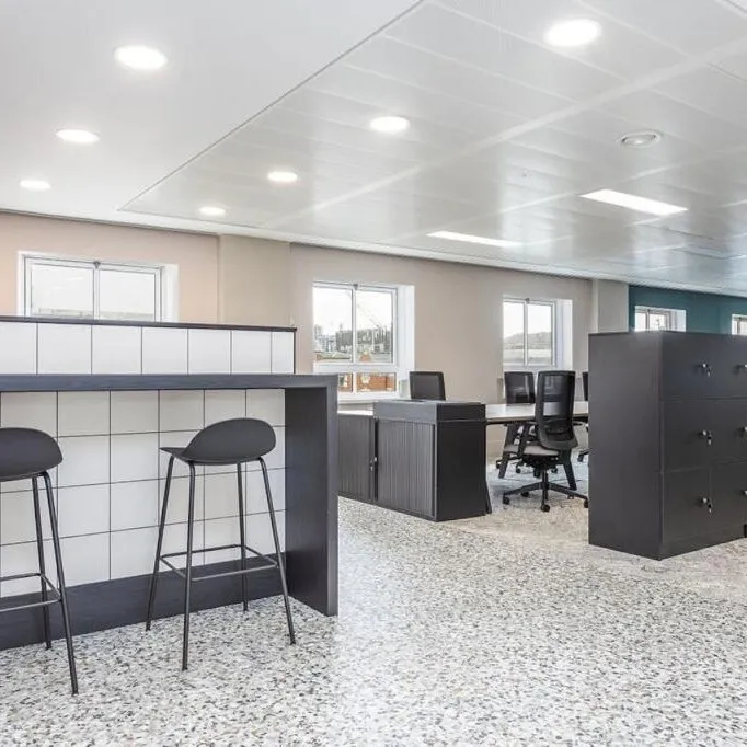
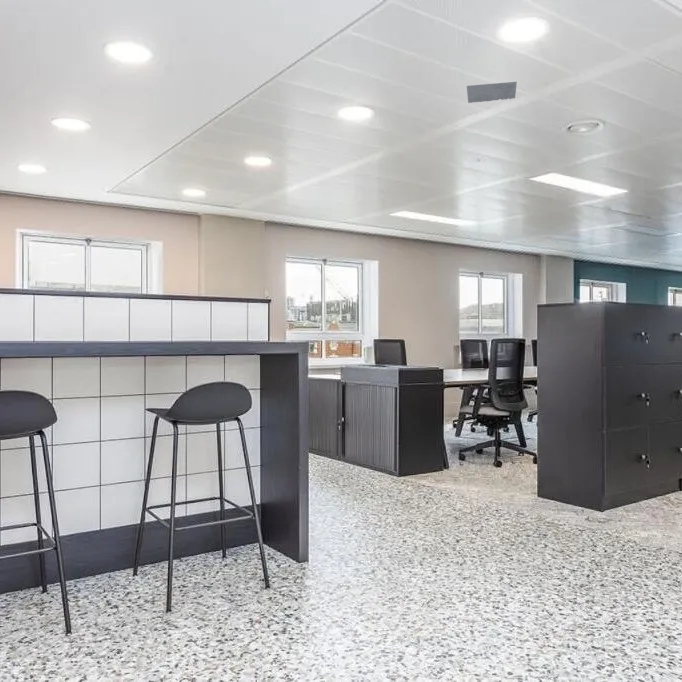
+ ceiling vent (491, 91)
